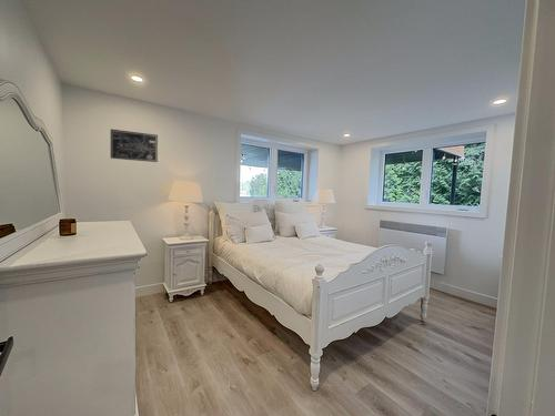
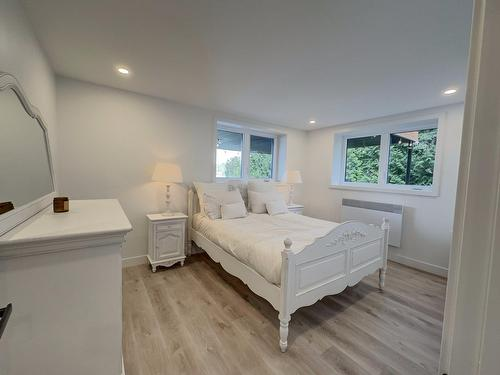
- wall art (134, 145)
